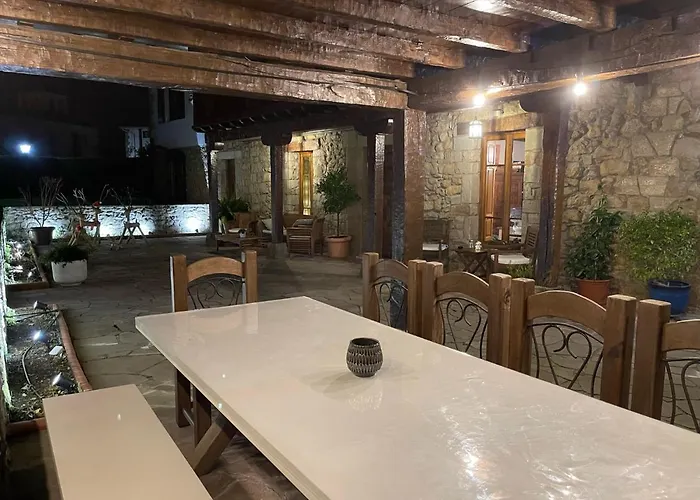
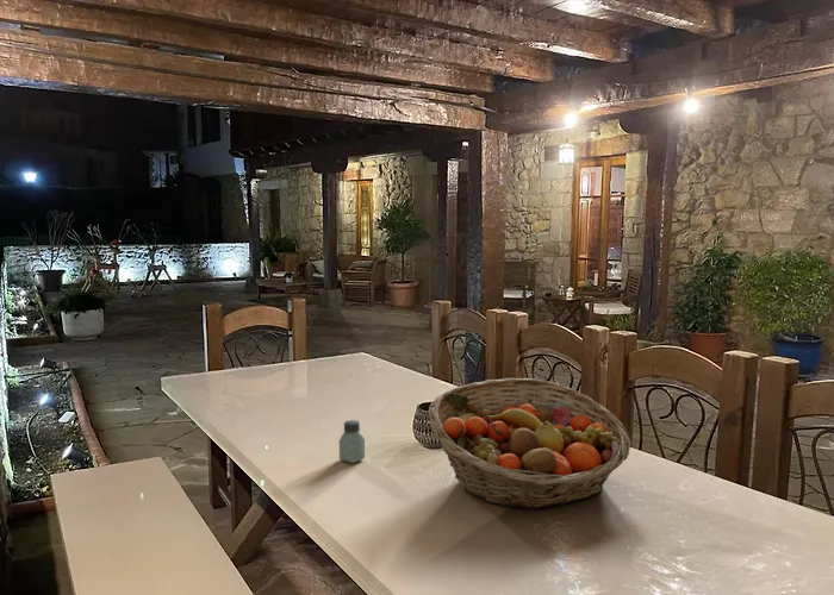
+ saltshaker (351, 440)
+ fruit basket (528, 438)
